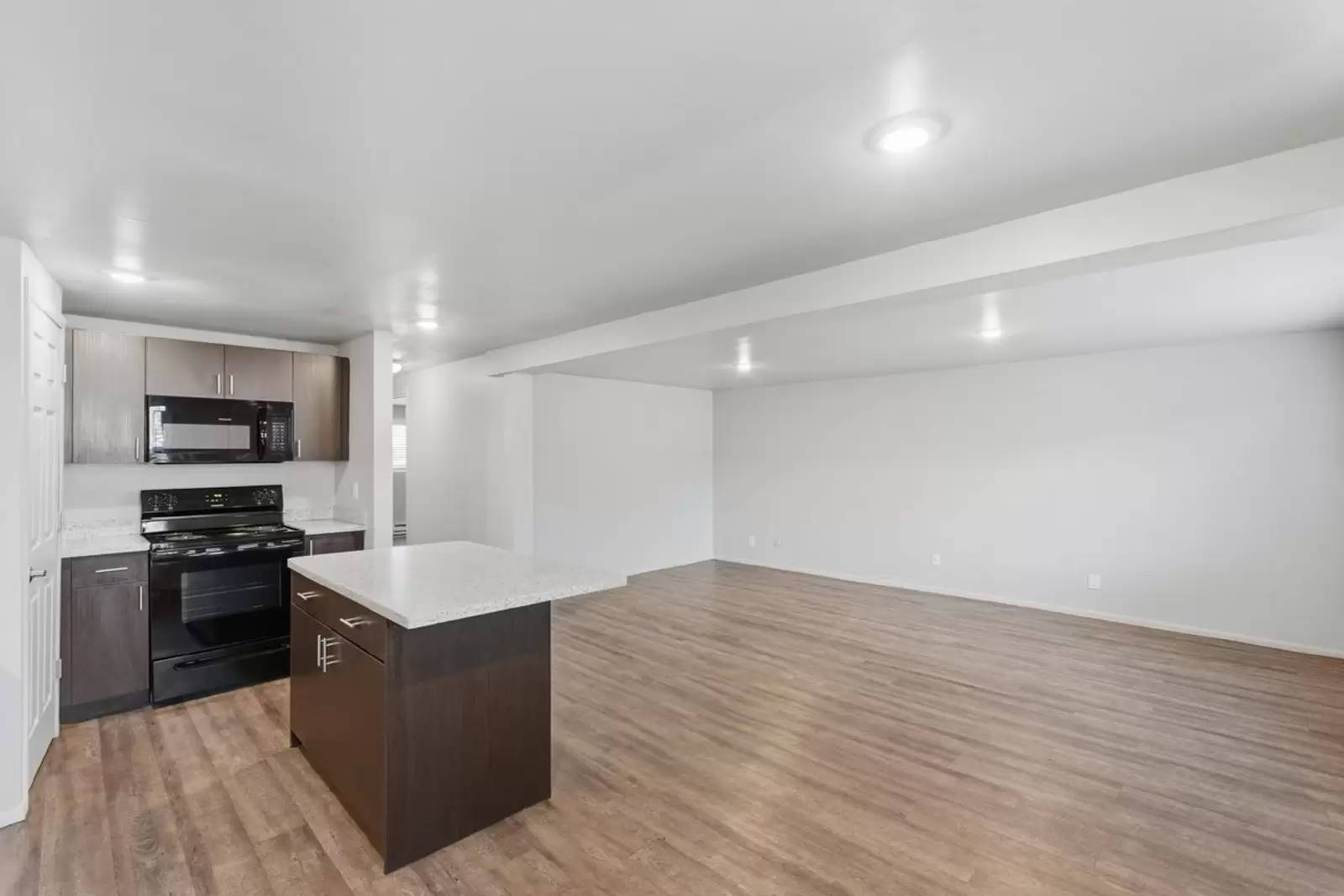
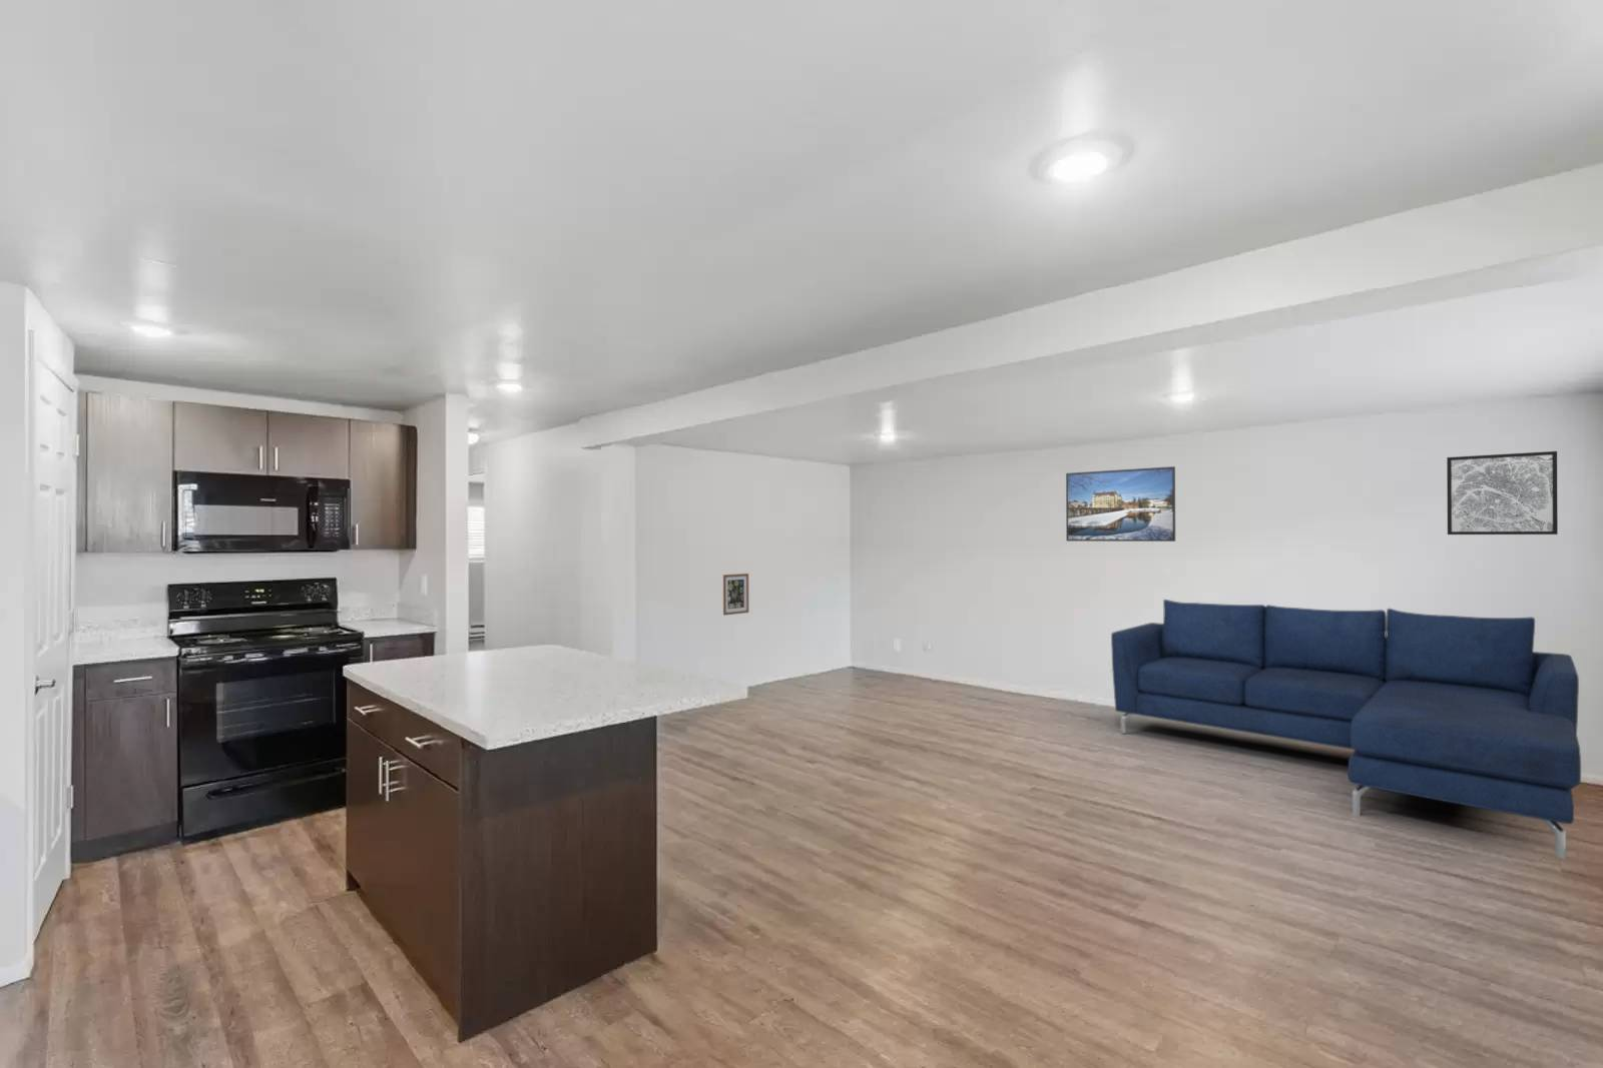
+ sofa (1304, 689)
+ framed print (1118, 505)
+ wall art (736, 594)
+ wall art (1499, 495)
